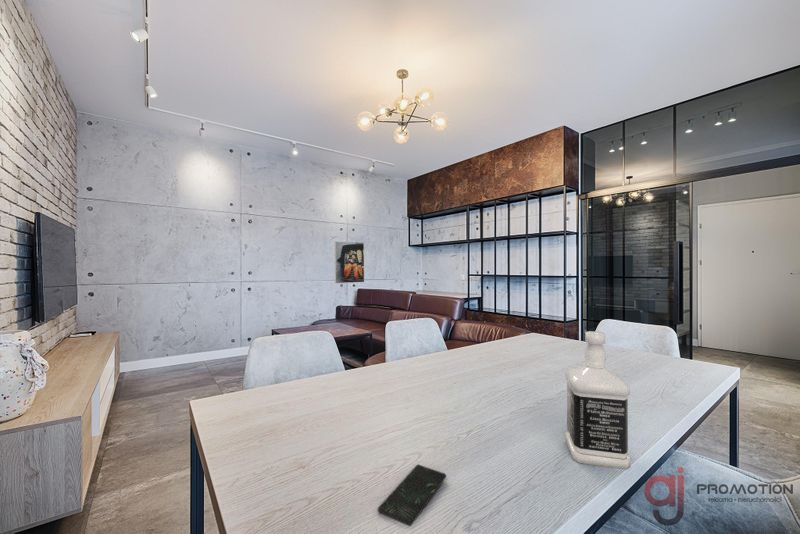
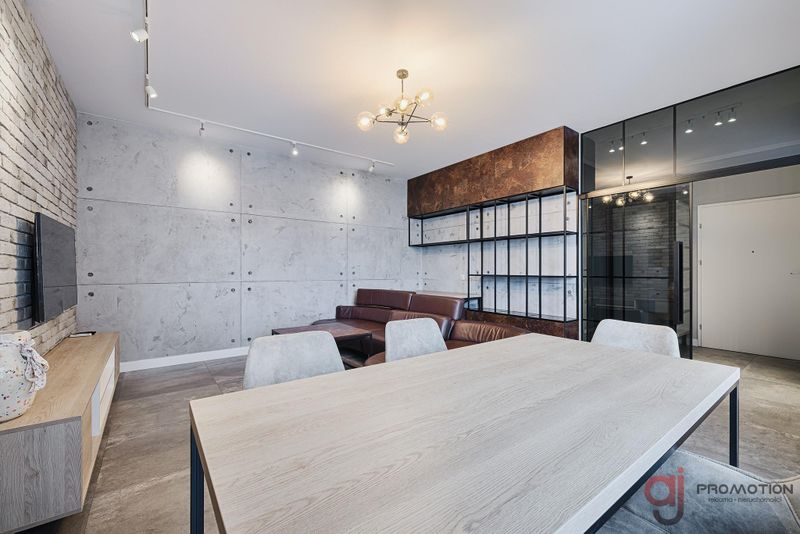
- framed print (349, 262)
- smartphone (414, 491)
- bottle (595, 392)
